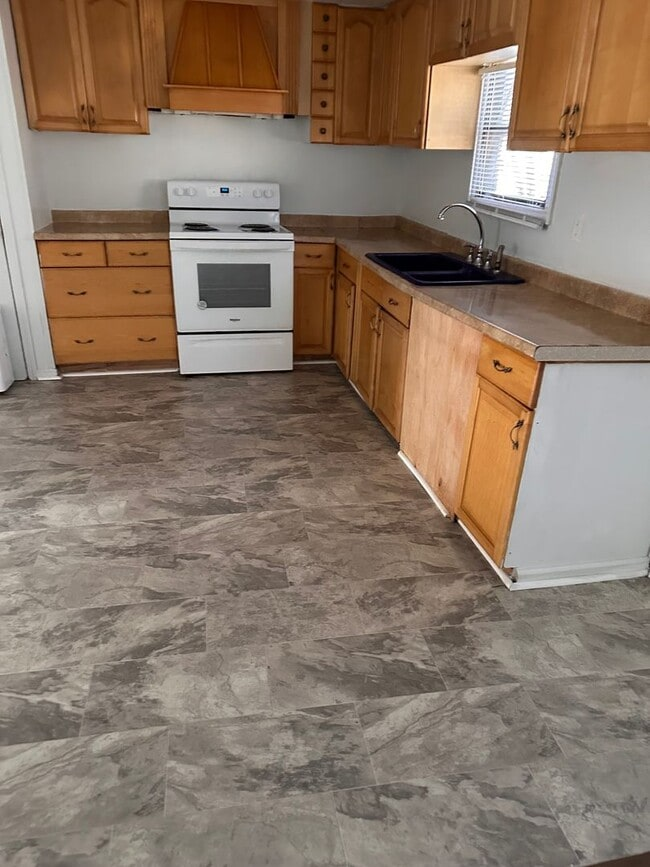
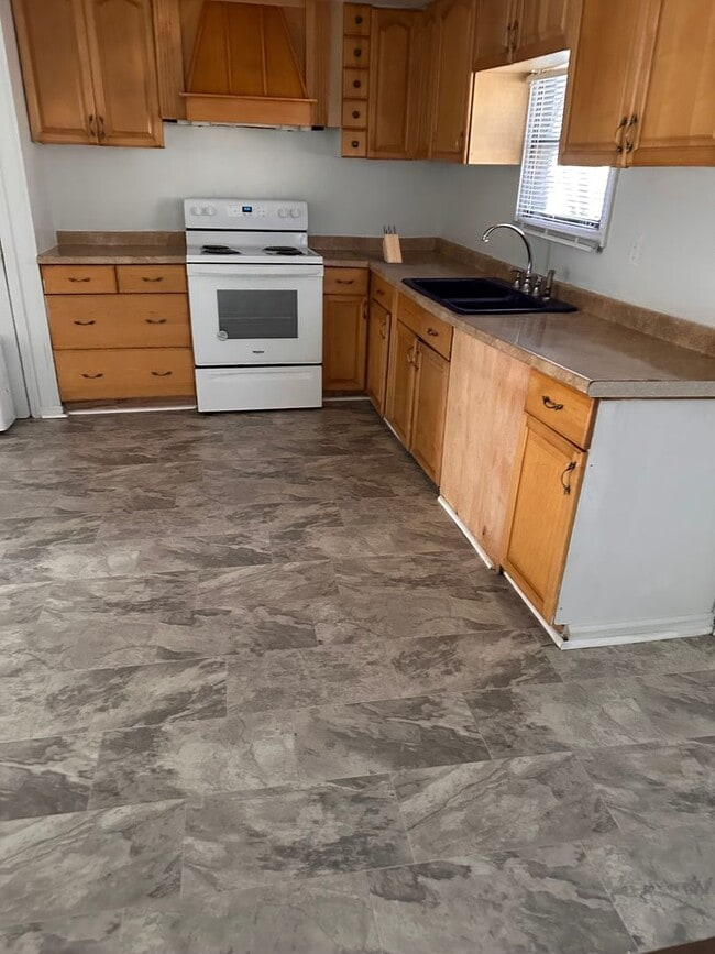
+ knife block (392, 243)
